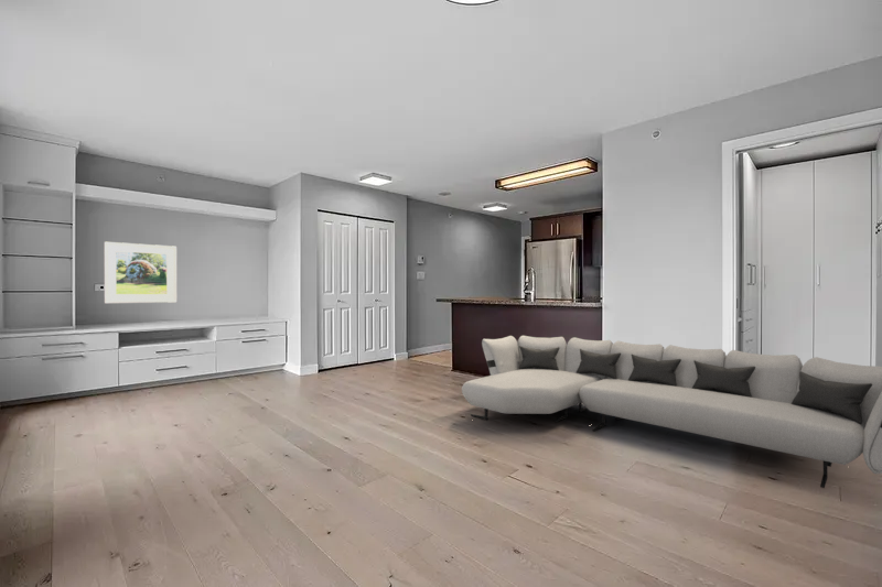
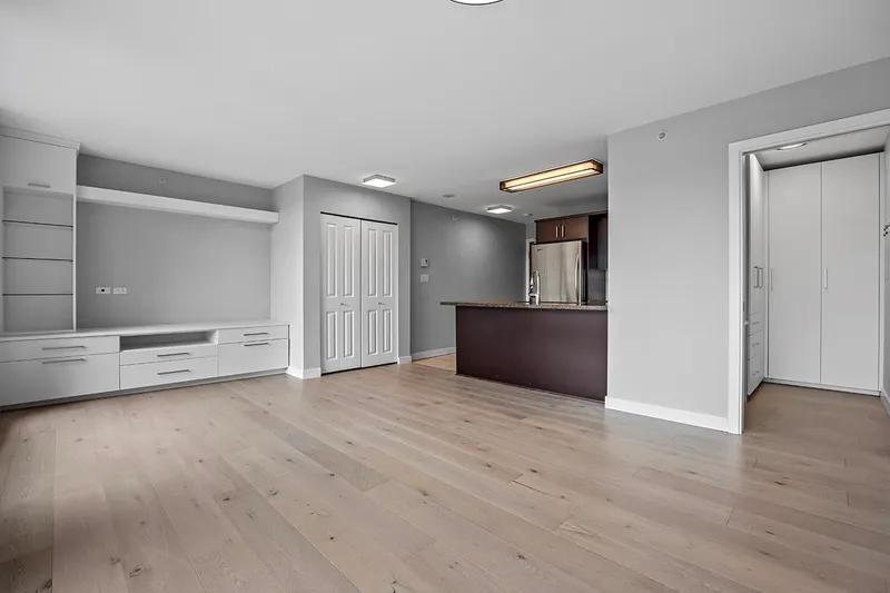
- sofa (635, 393)
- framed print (142, 273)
